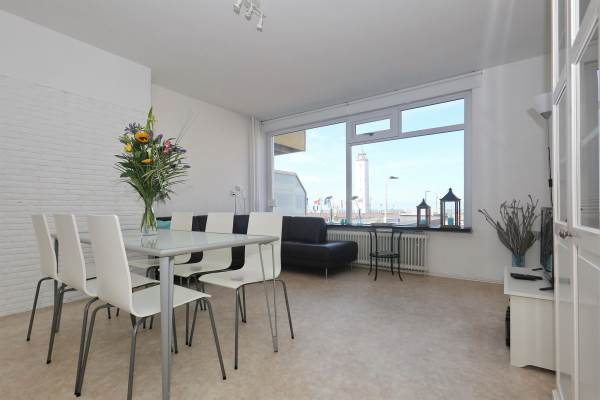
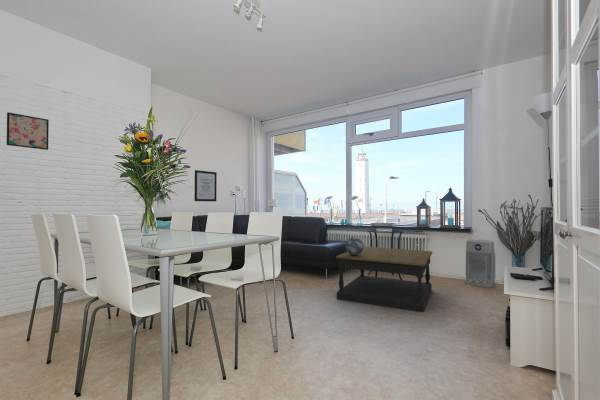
+ coffee table (387, 272)
+ air purifier (479, 261)
+ wall art (205, 186)
+ wall art (28, 131)
+ decorative ball (354, 246)
